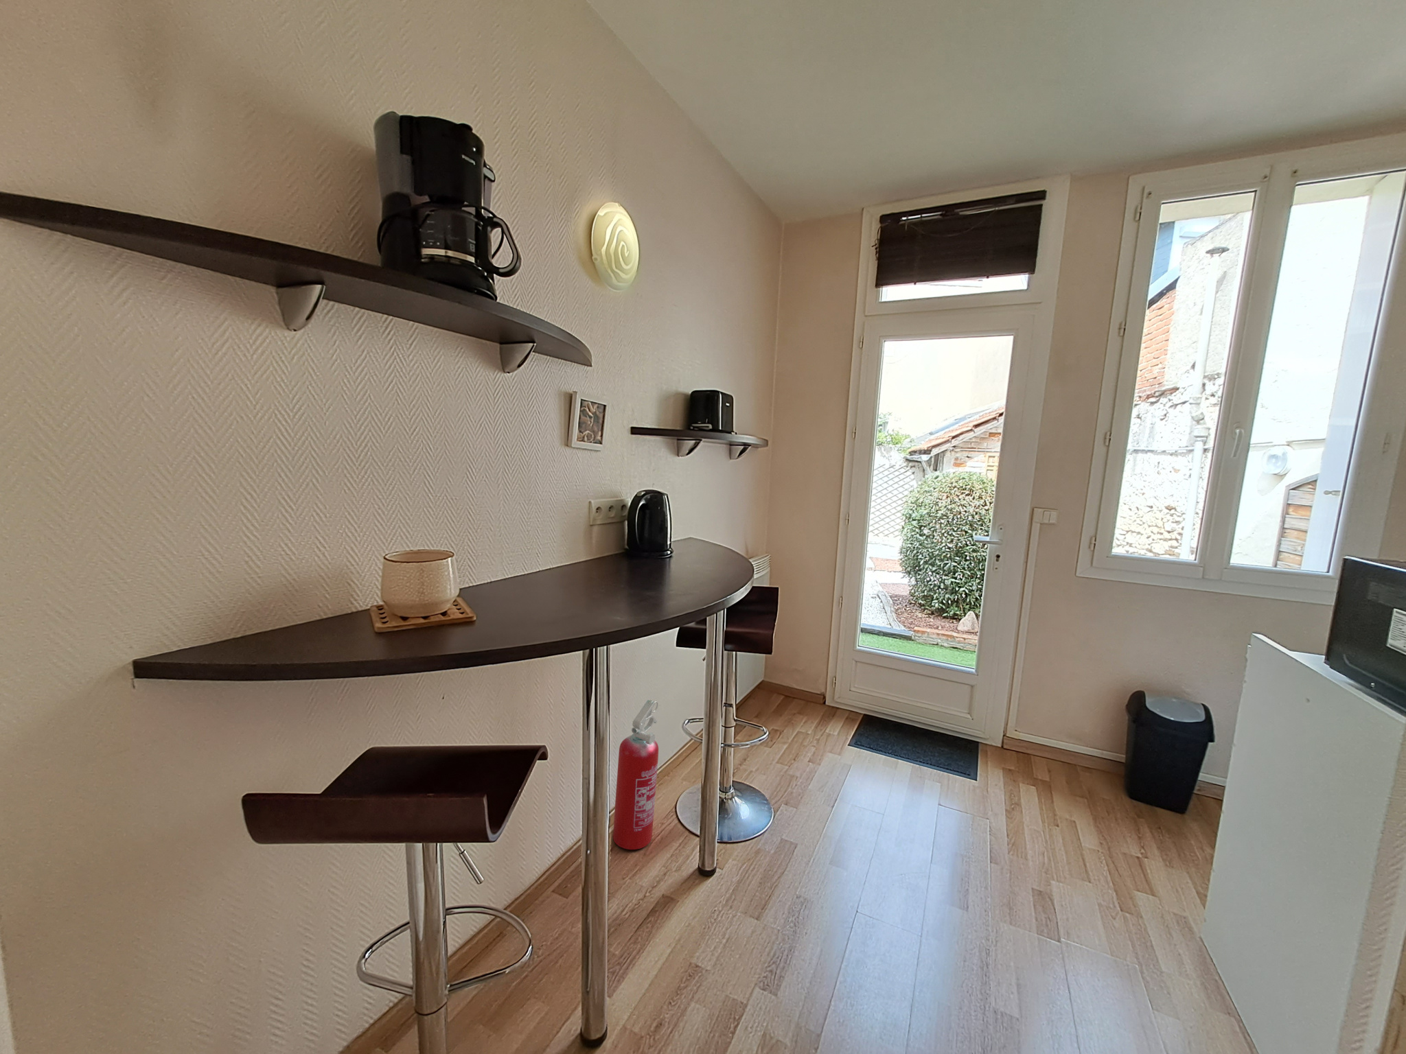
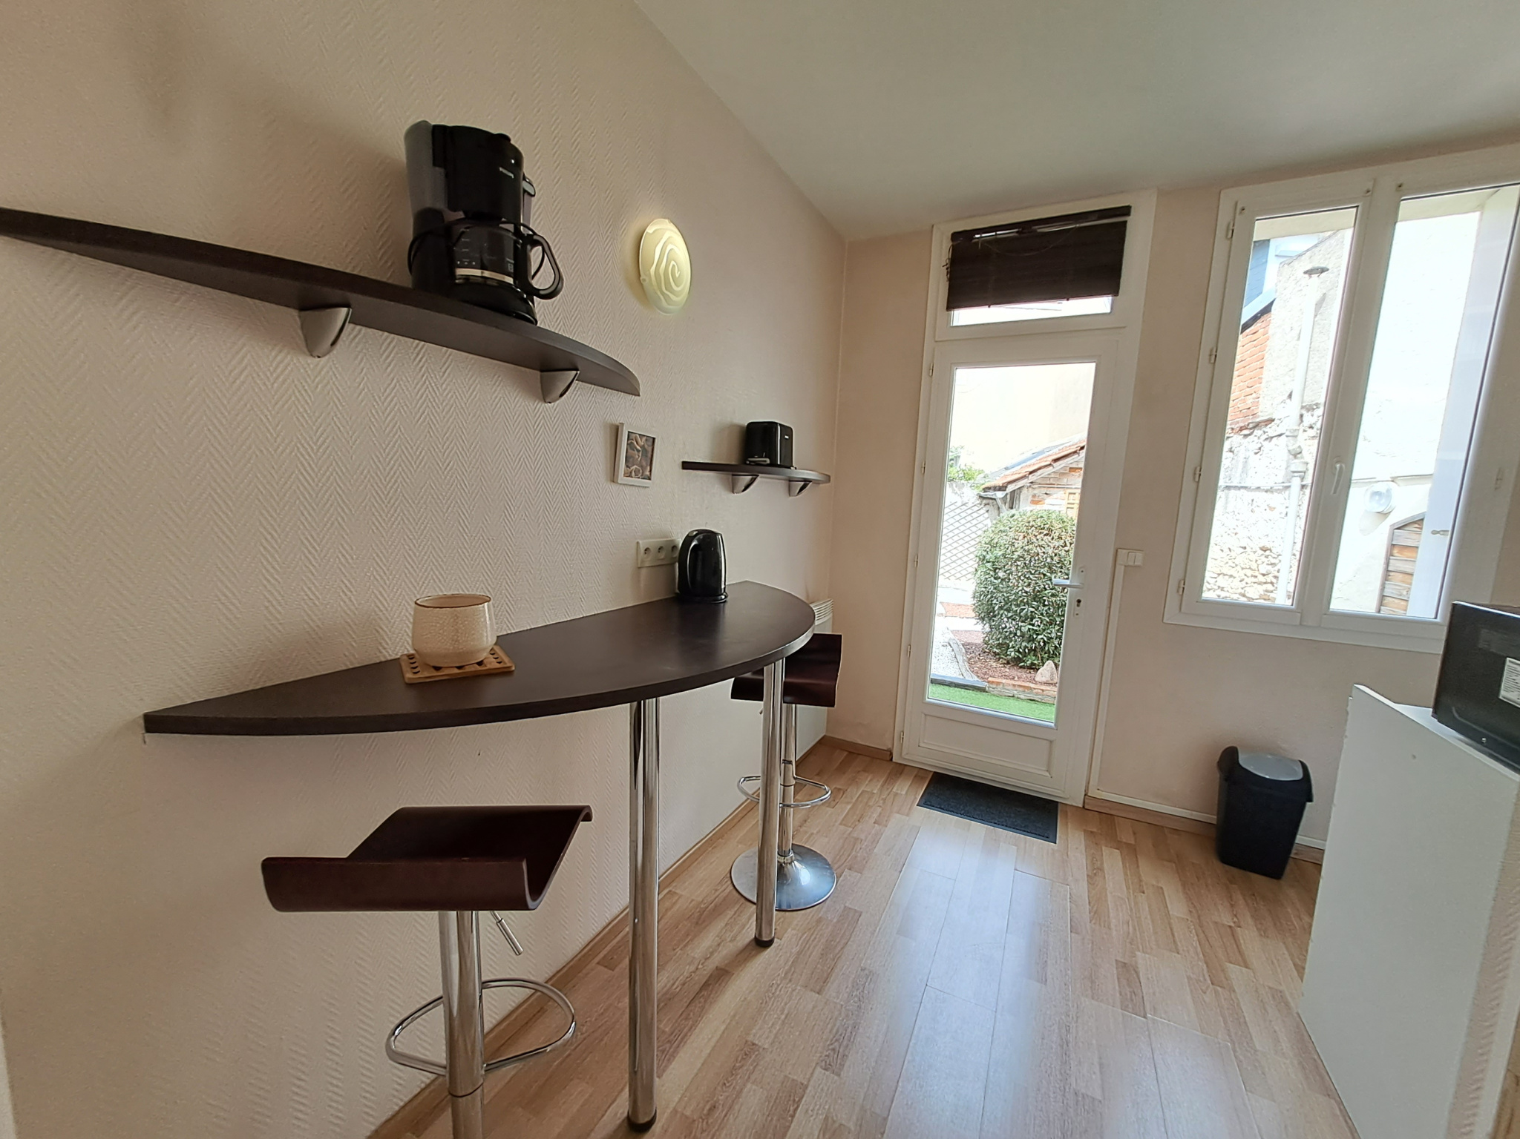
- fire extinguisher (639, 769)
